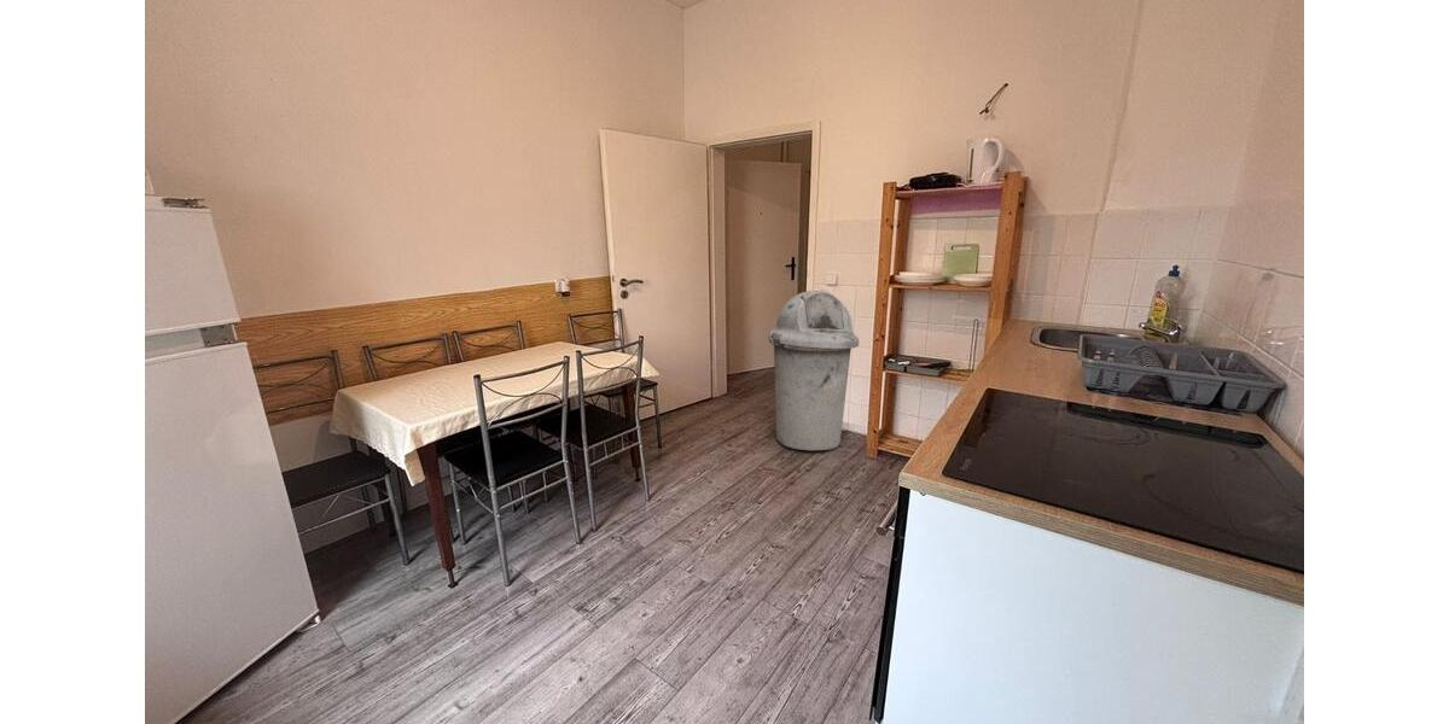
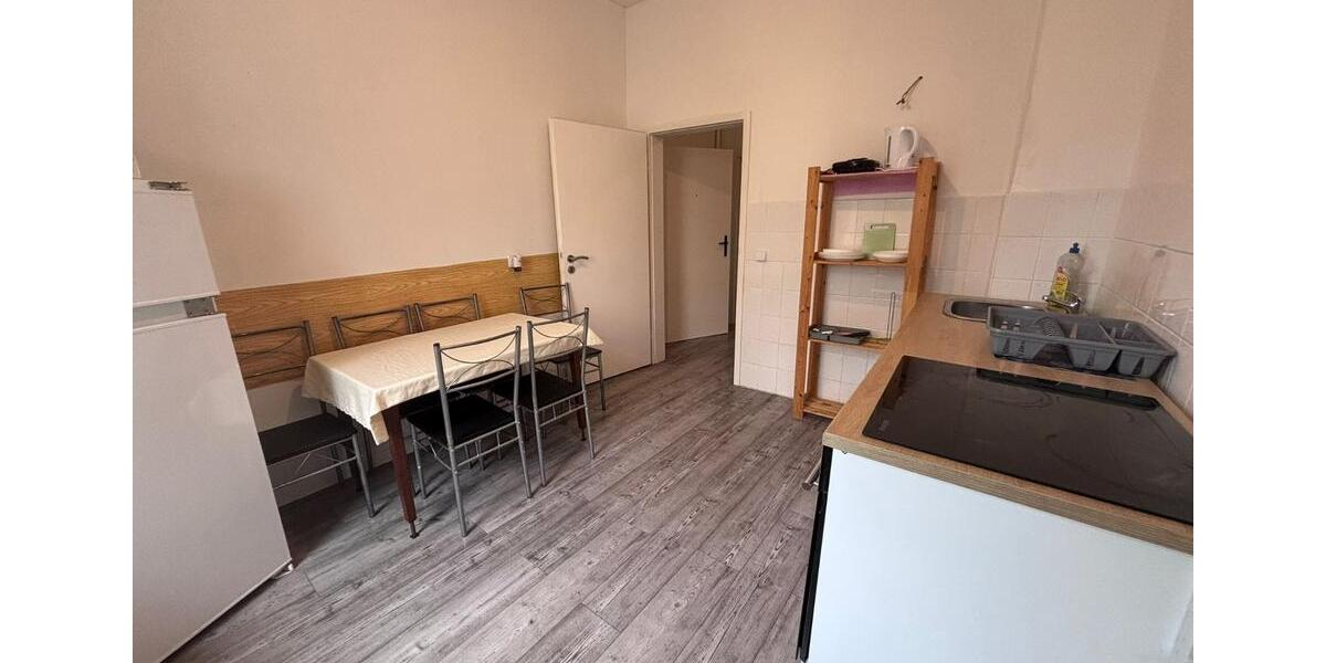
- trash can (811, 366)
